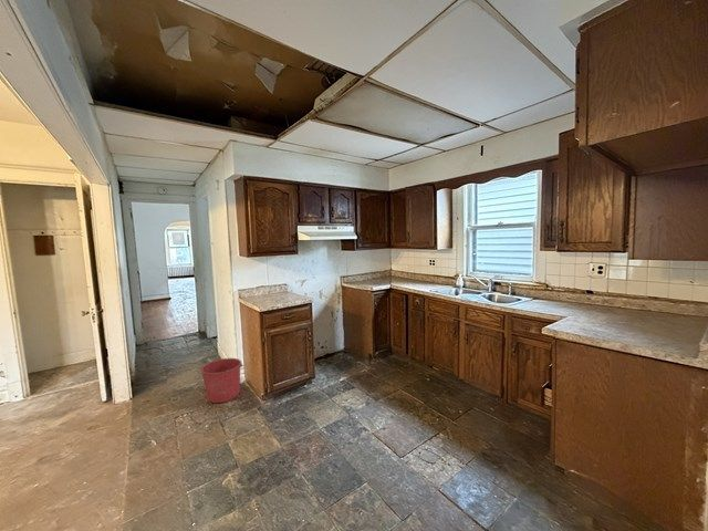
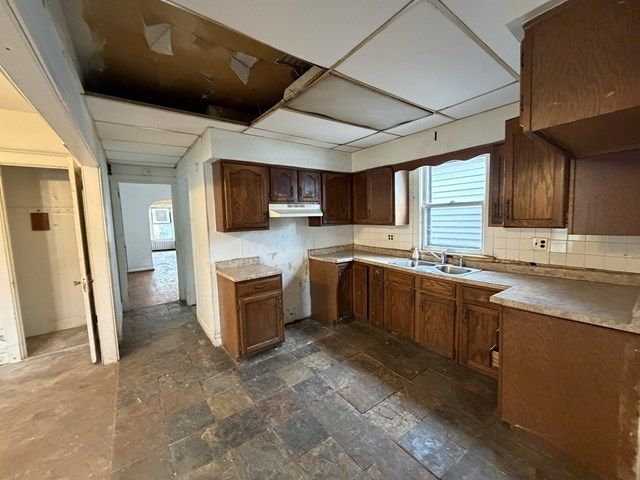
- bucket (222, 379)
